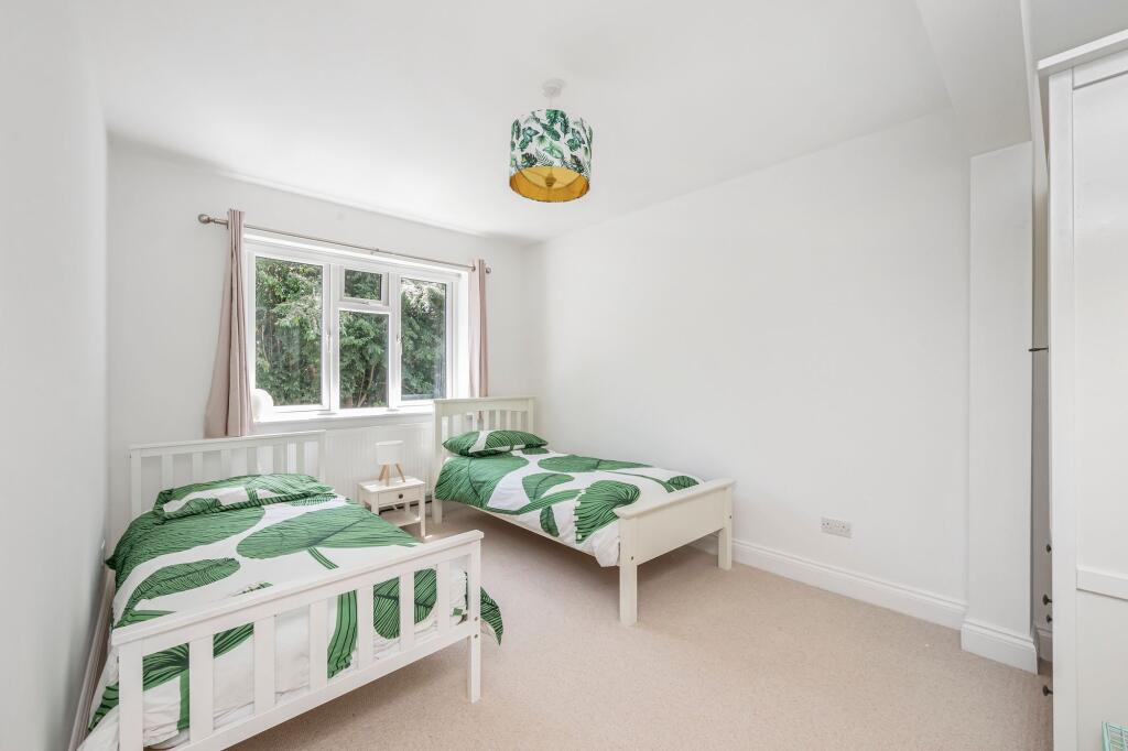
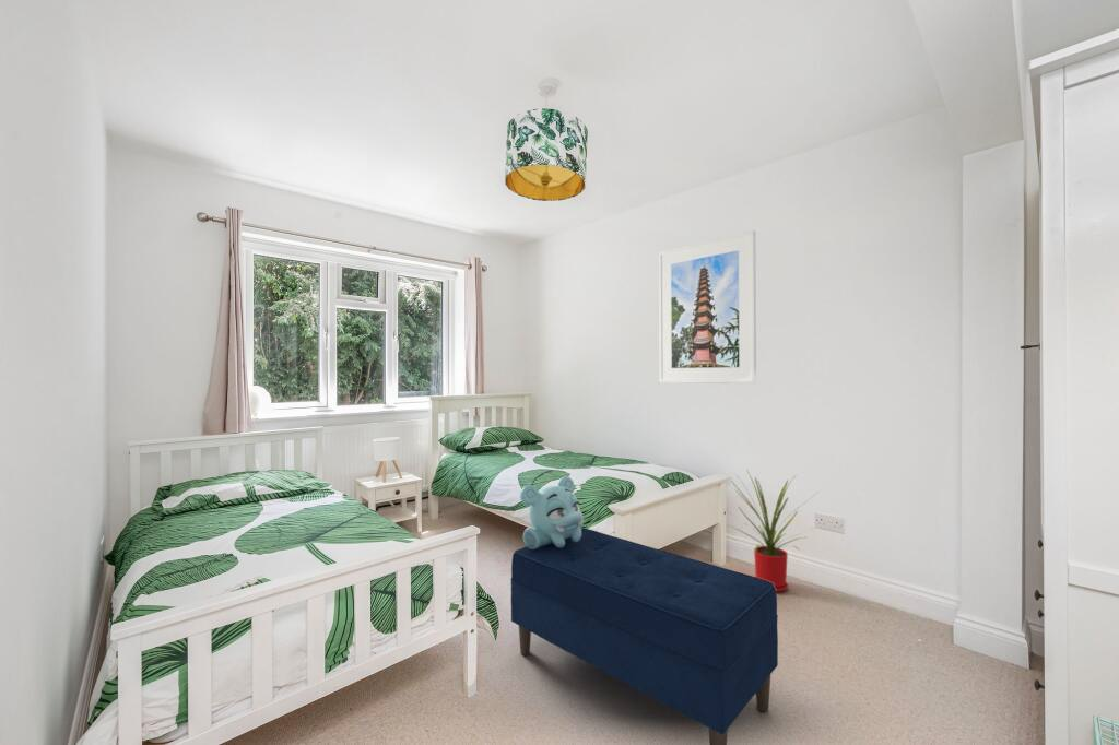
+ teddy bear (560, 513)
+ house plant (770, 529)
+ bench (633, 622)
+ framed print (703, 312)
